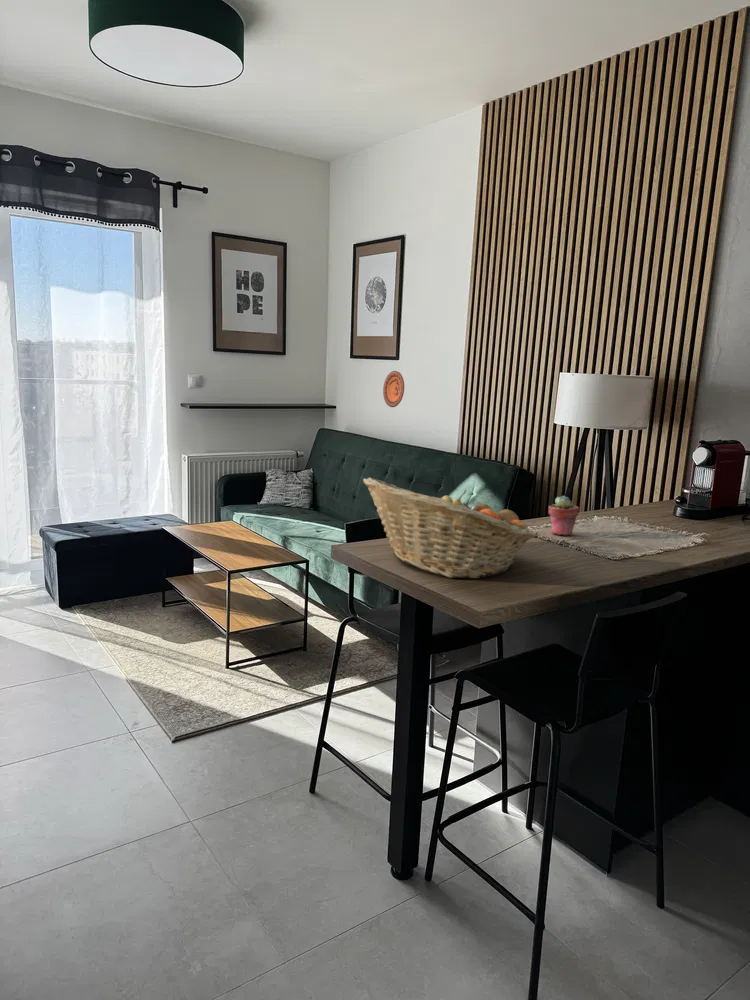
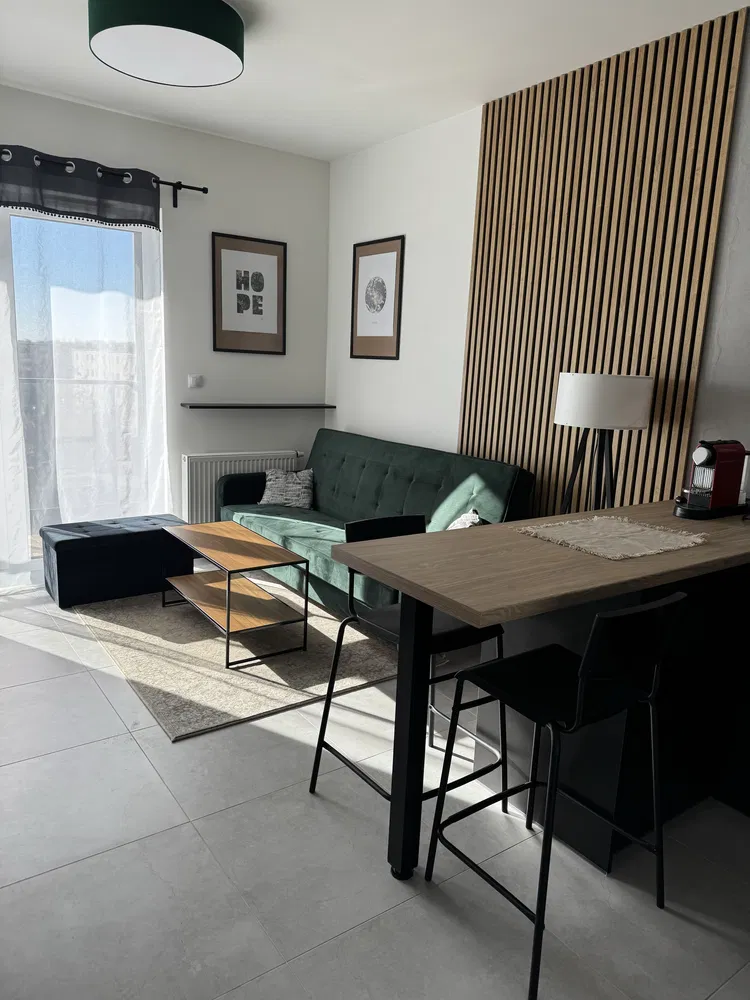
- potted succulent (563, 514)
- fruit basket (444, 521)
- decorative plate (394, 389)
